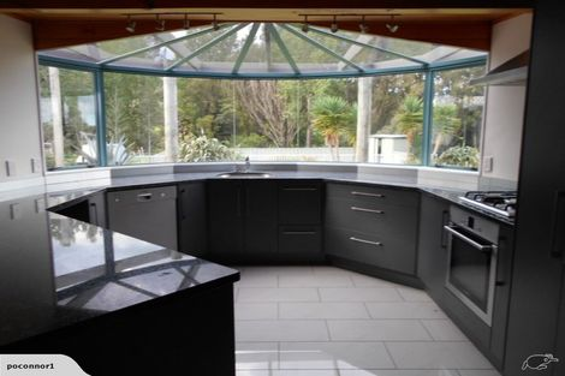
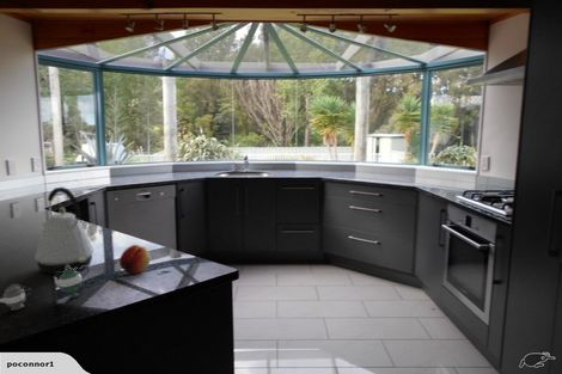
+ teapot (55, 283)
+ kettle (62, 227)
+ fruit (135, 258)
